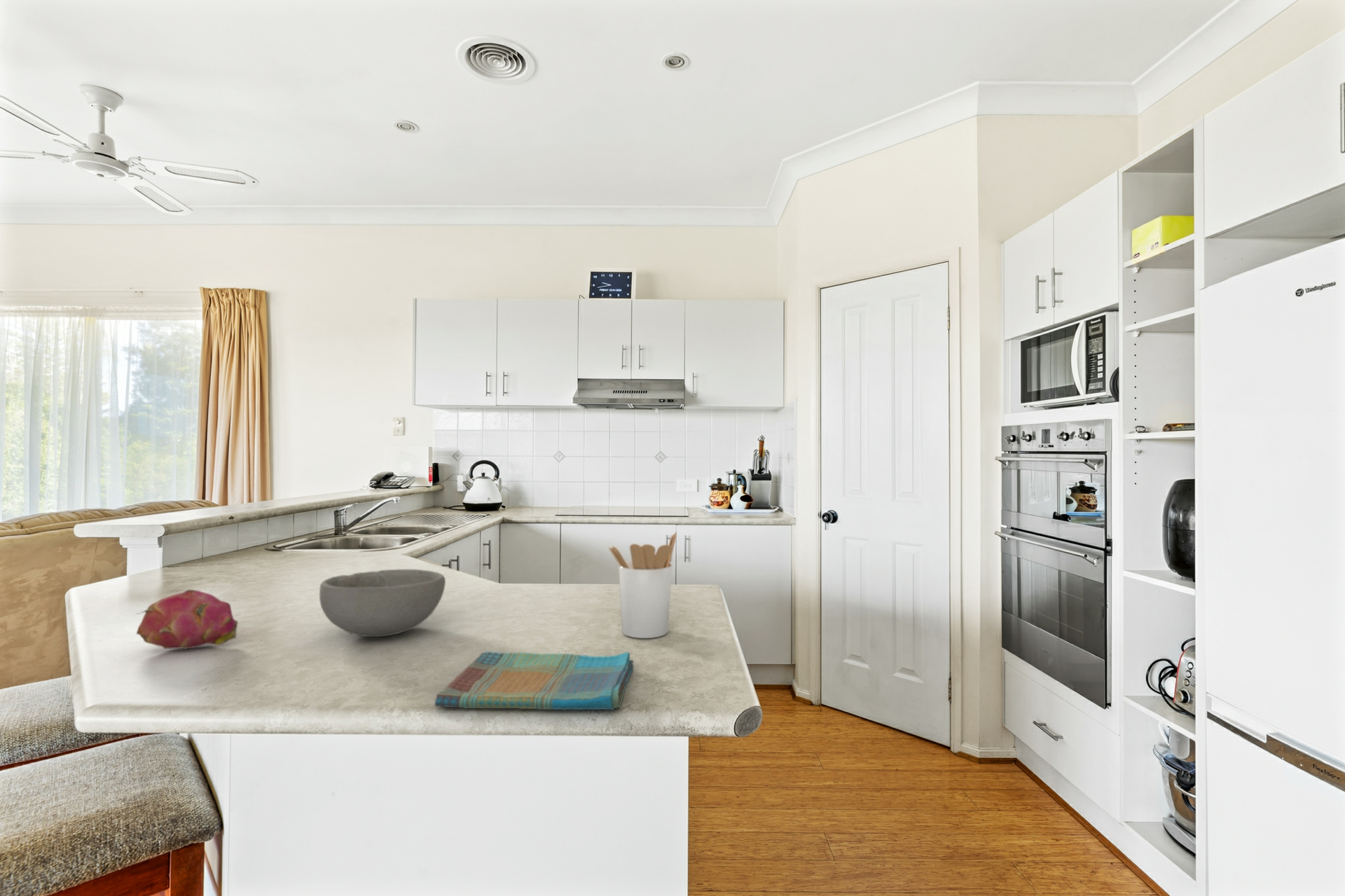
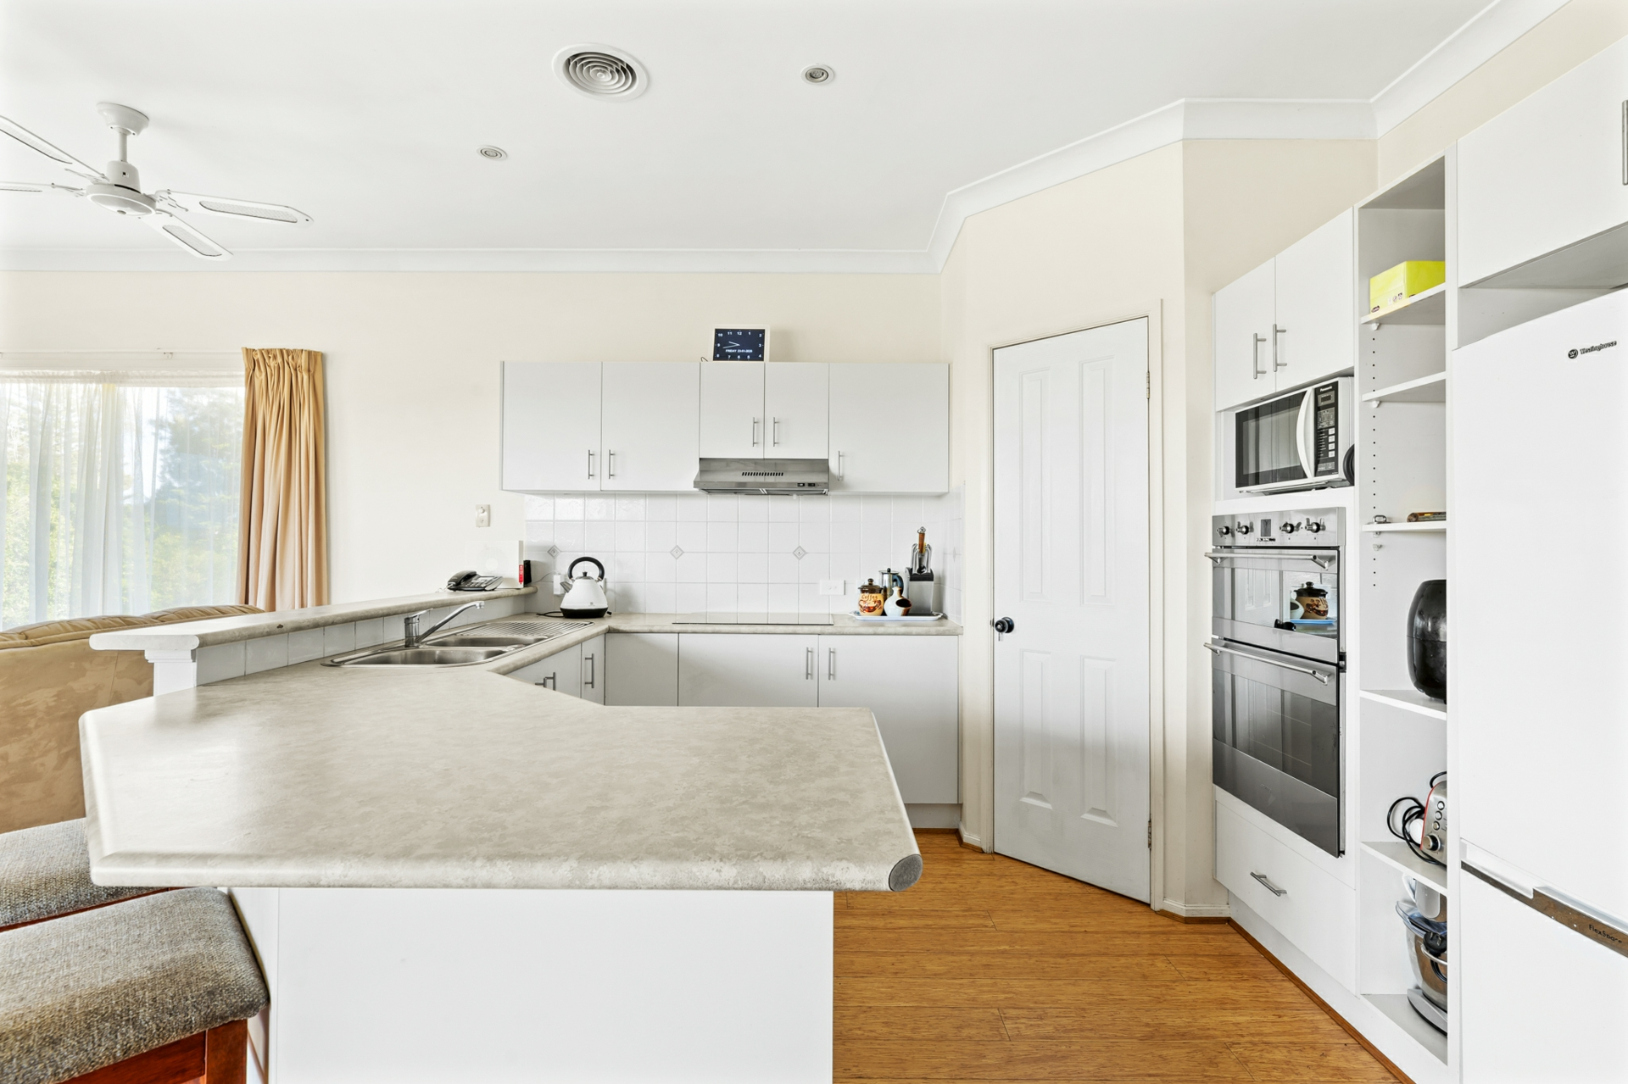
- dish towel (543, 677)
- utensil holder (647, 584)
- fruit (189, 618)
- bowl (384, 604)
